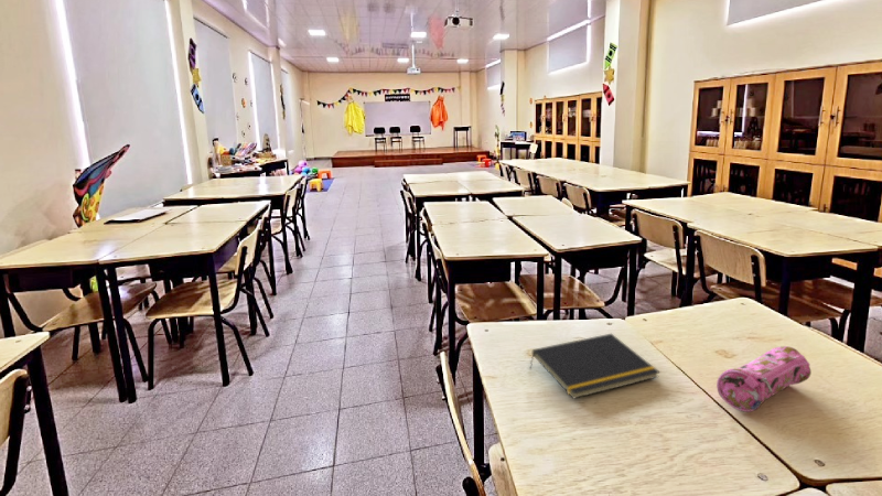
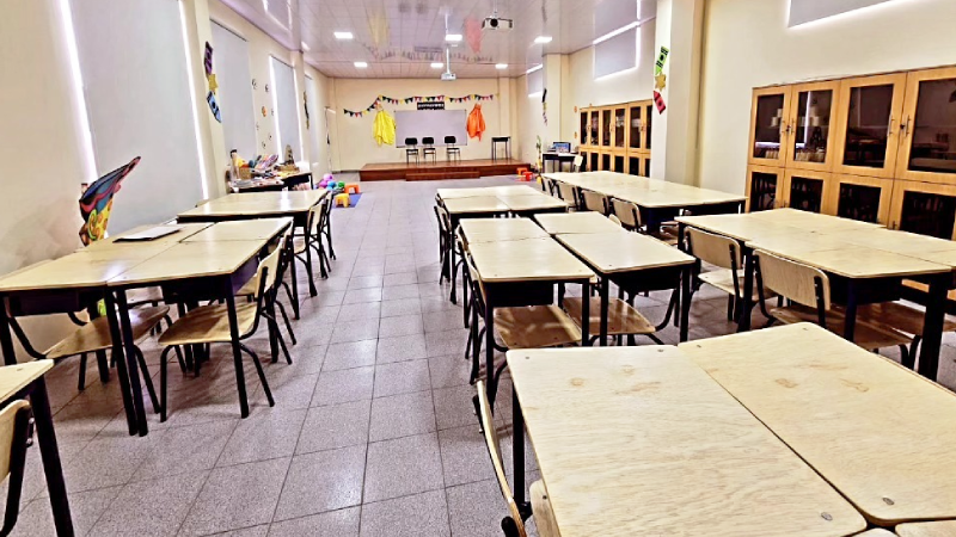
- pencil case (764, 376)
- notepad (593, 363)
